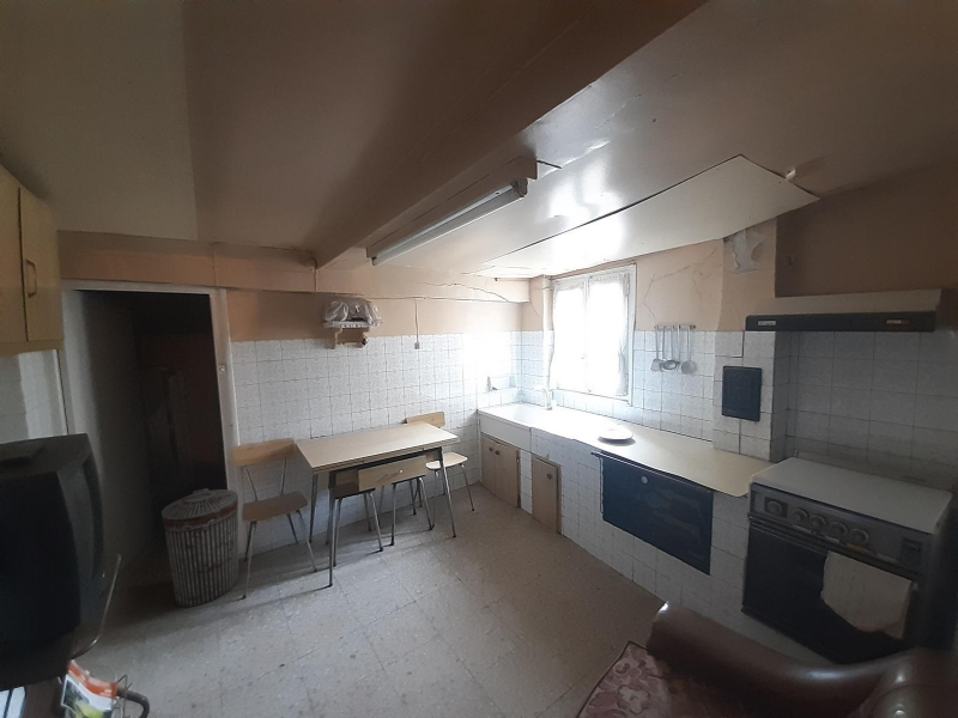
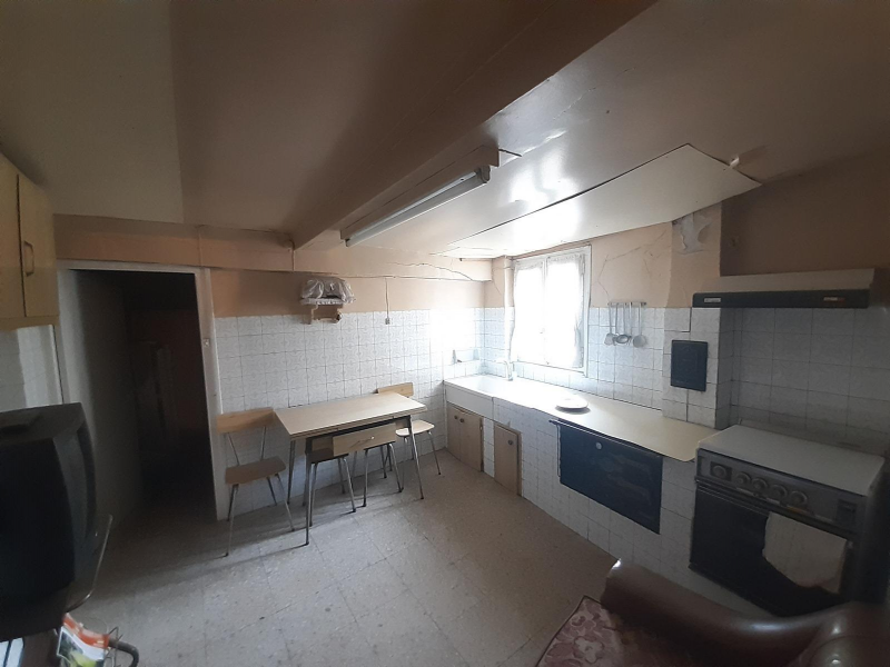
- trash can (204, 538)
